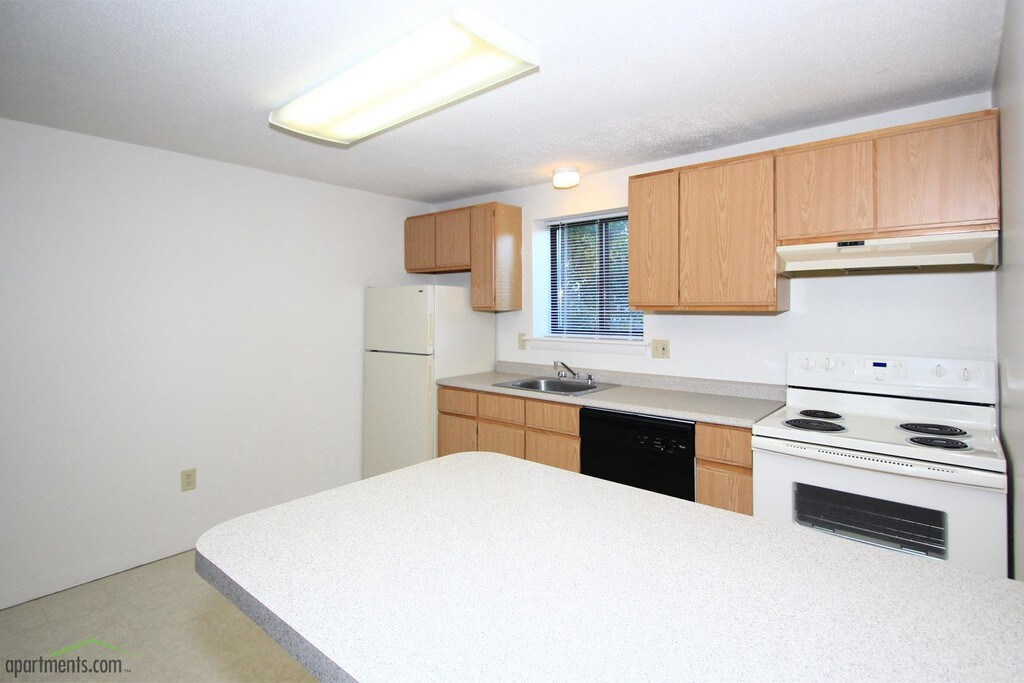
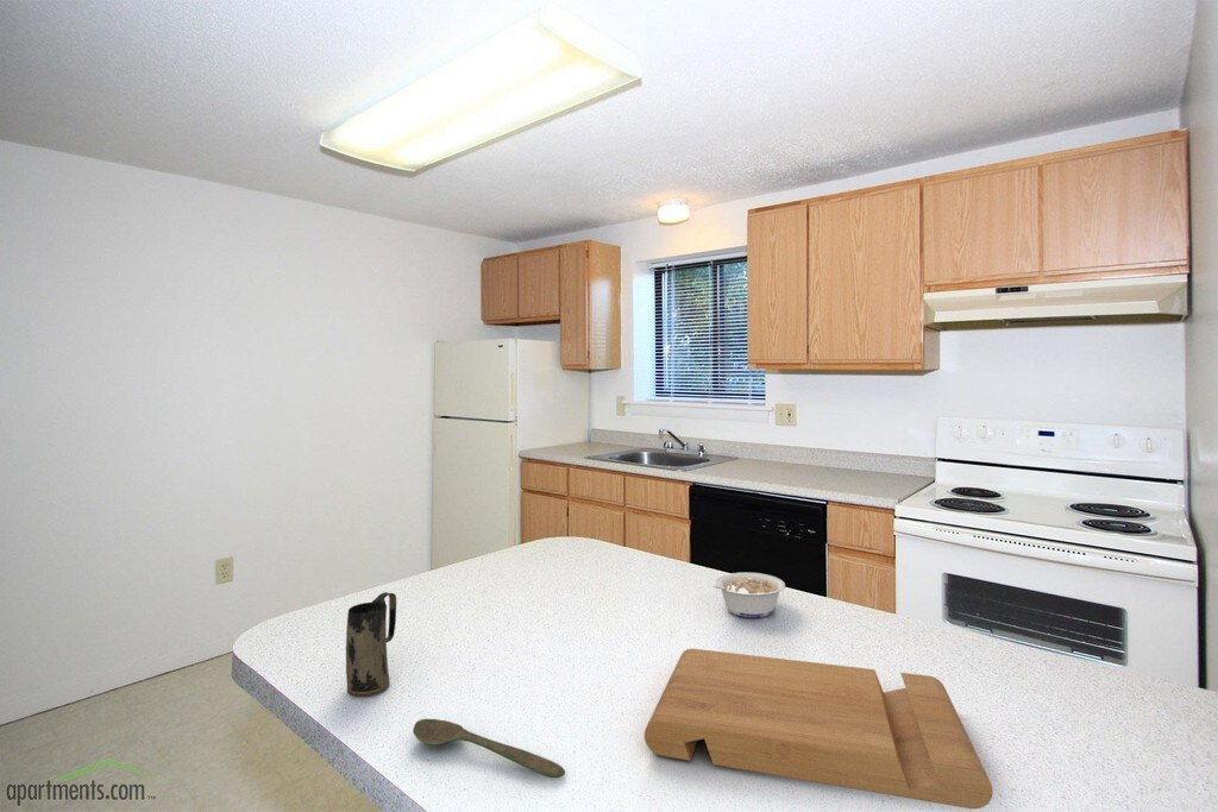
+ mug (373, 641)
+ legume (749, 593)
+ cutting board (804, 712)
+ spoon (486, 747)
